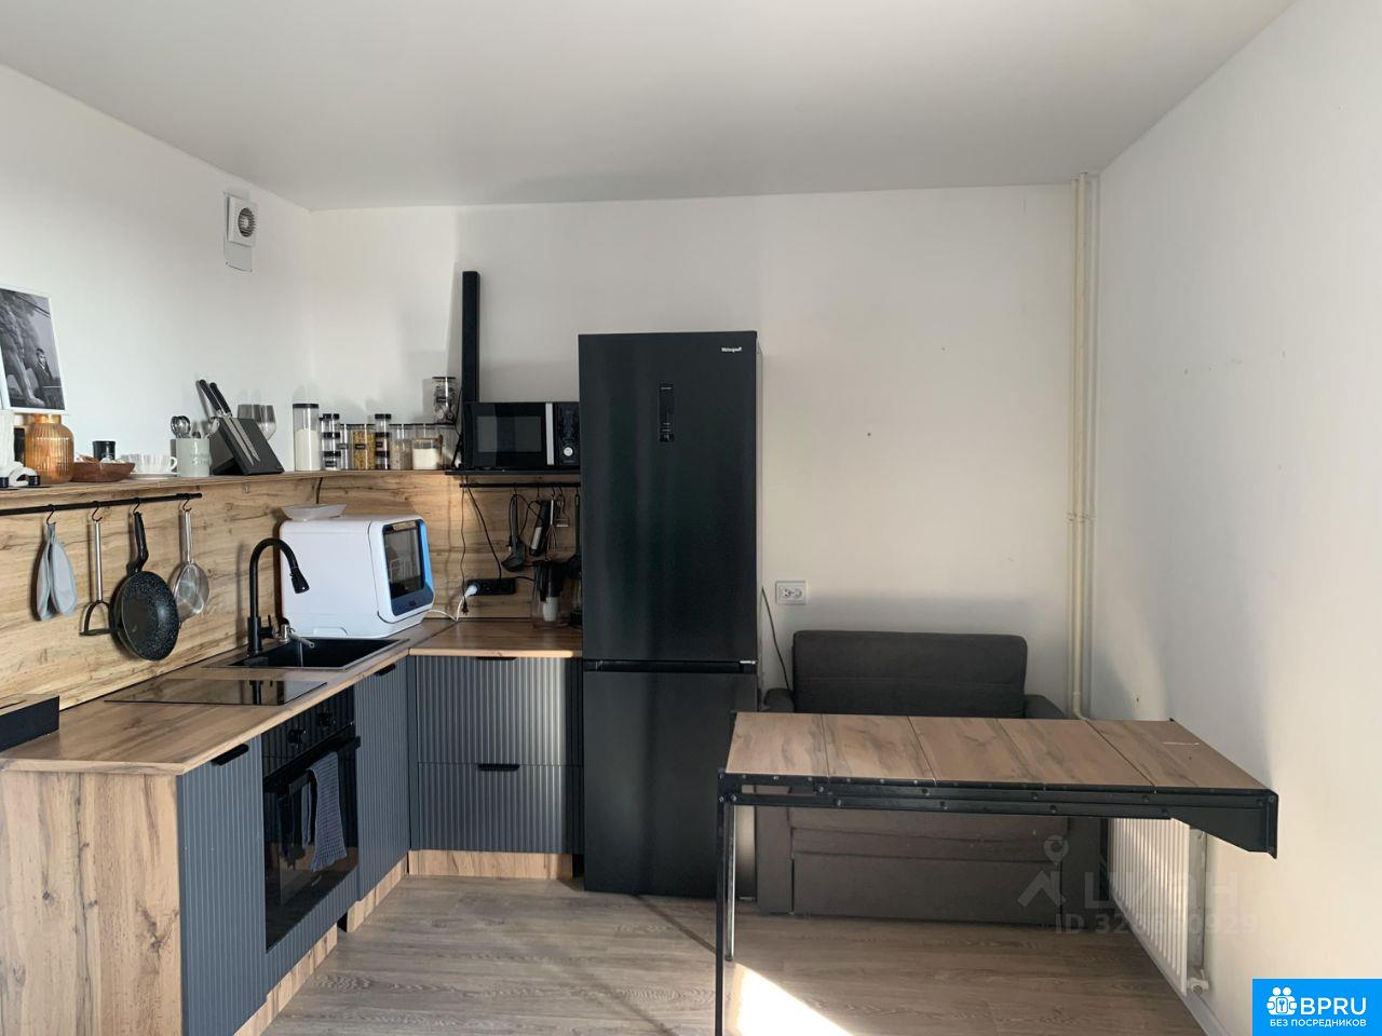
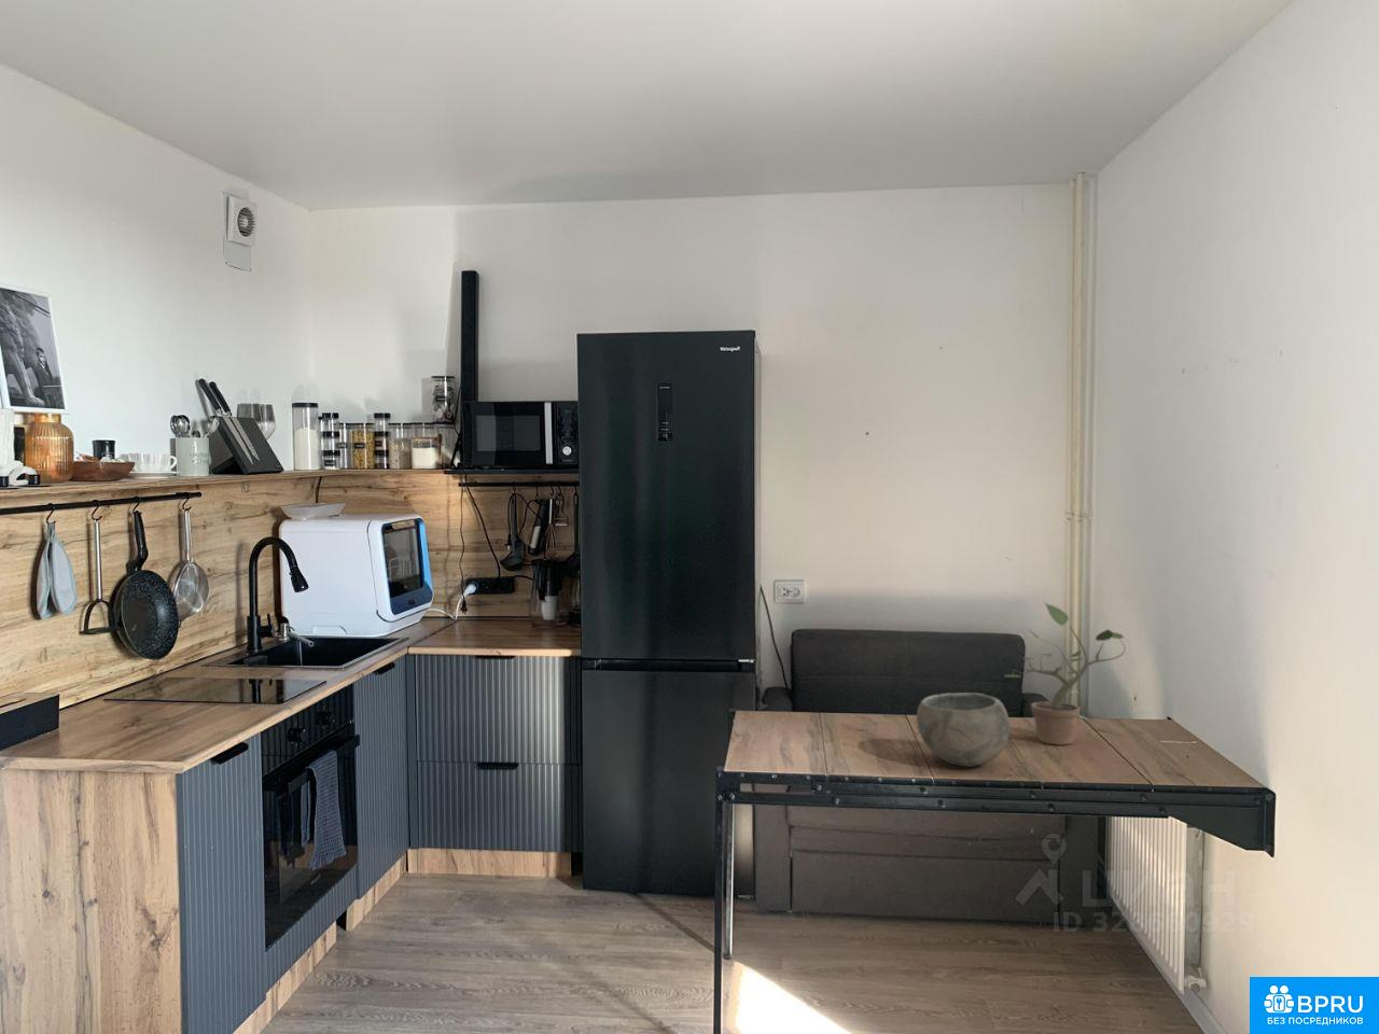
+ potted plant (1067, 672)
+ bowl (962, 729)
